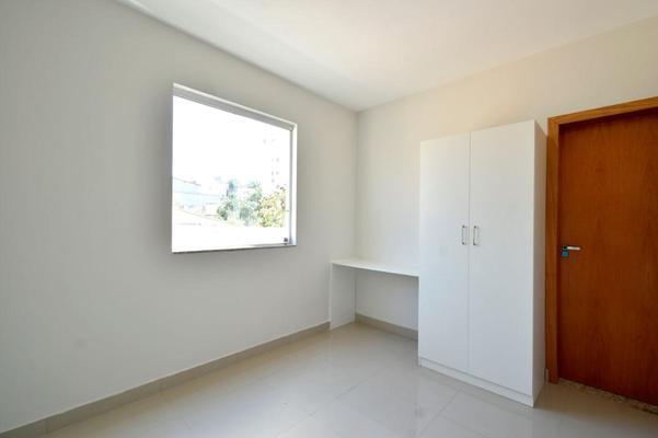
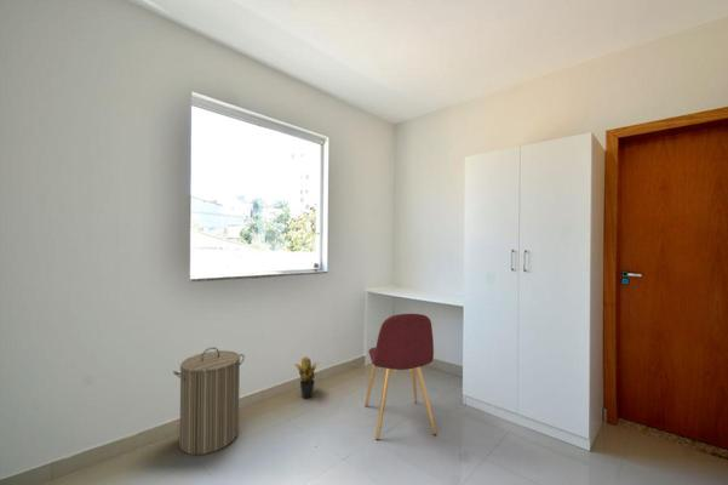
+ chair (399, 363)
+ potted plant (308, 375)
+ laundry hamper (211, 392)
